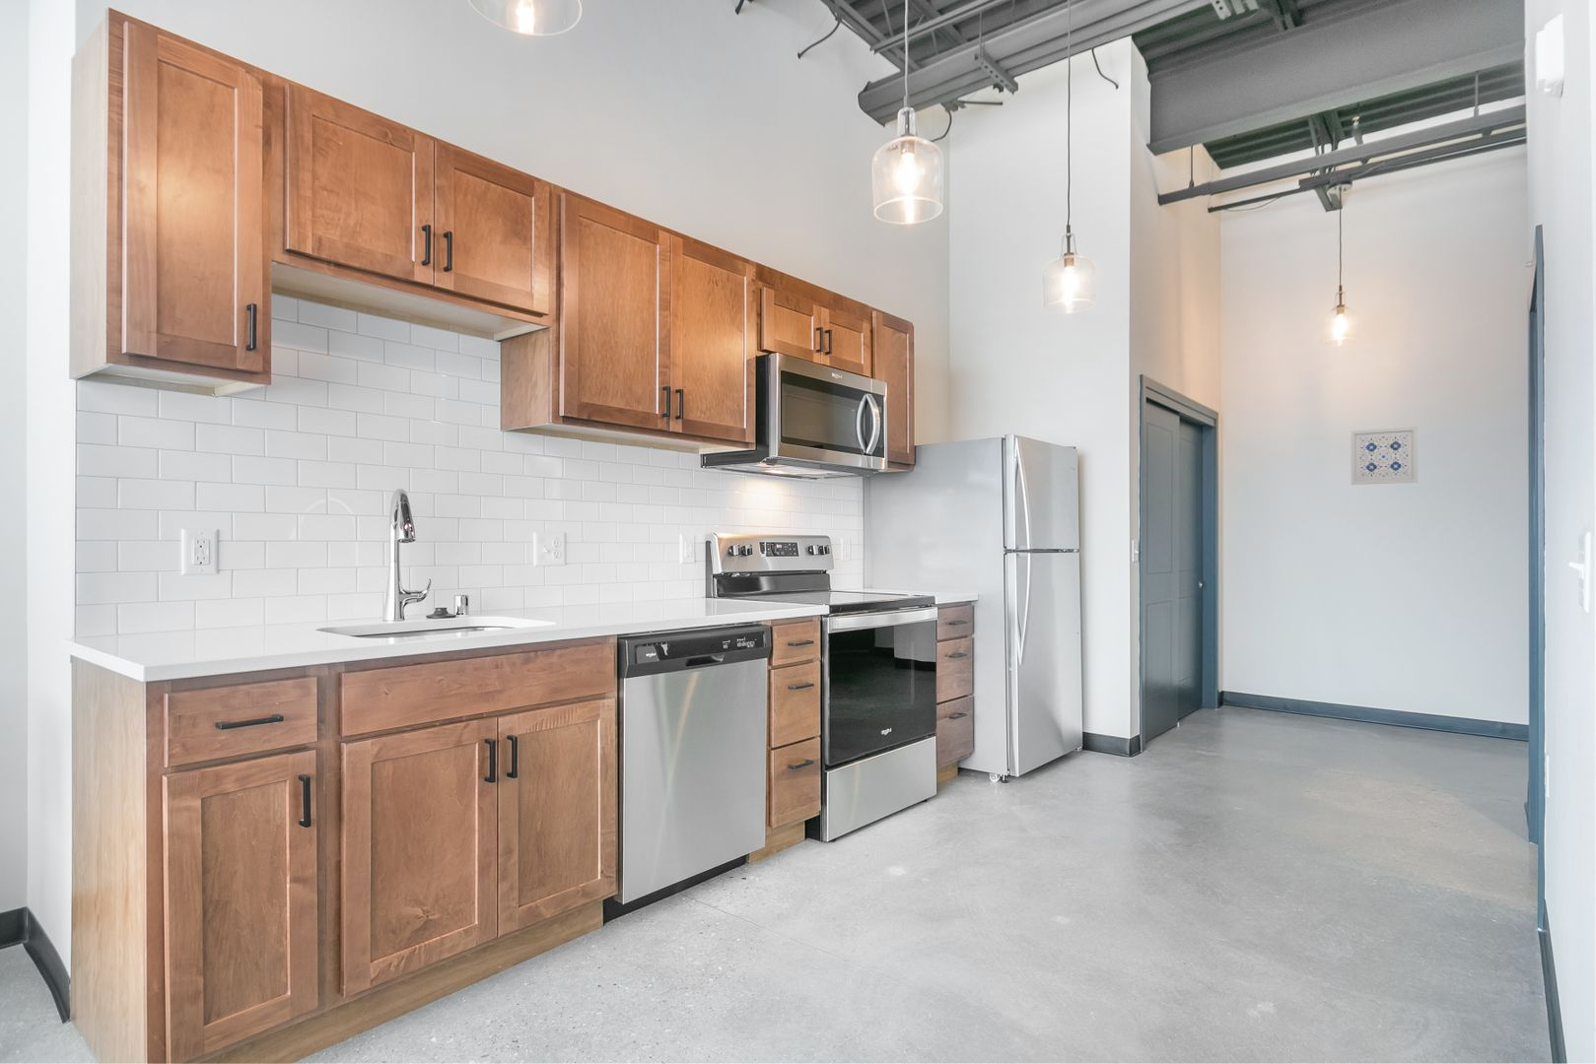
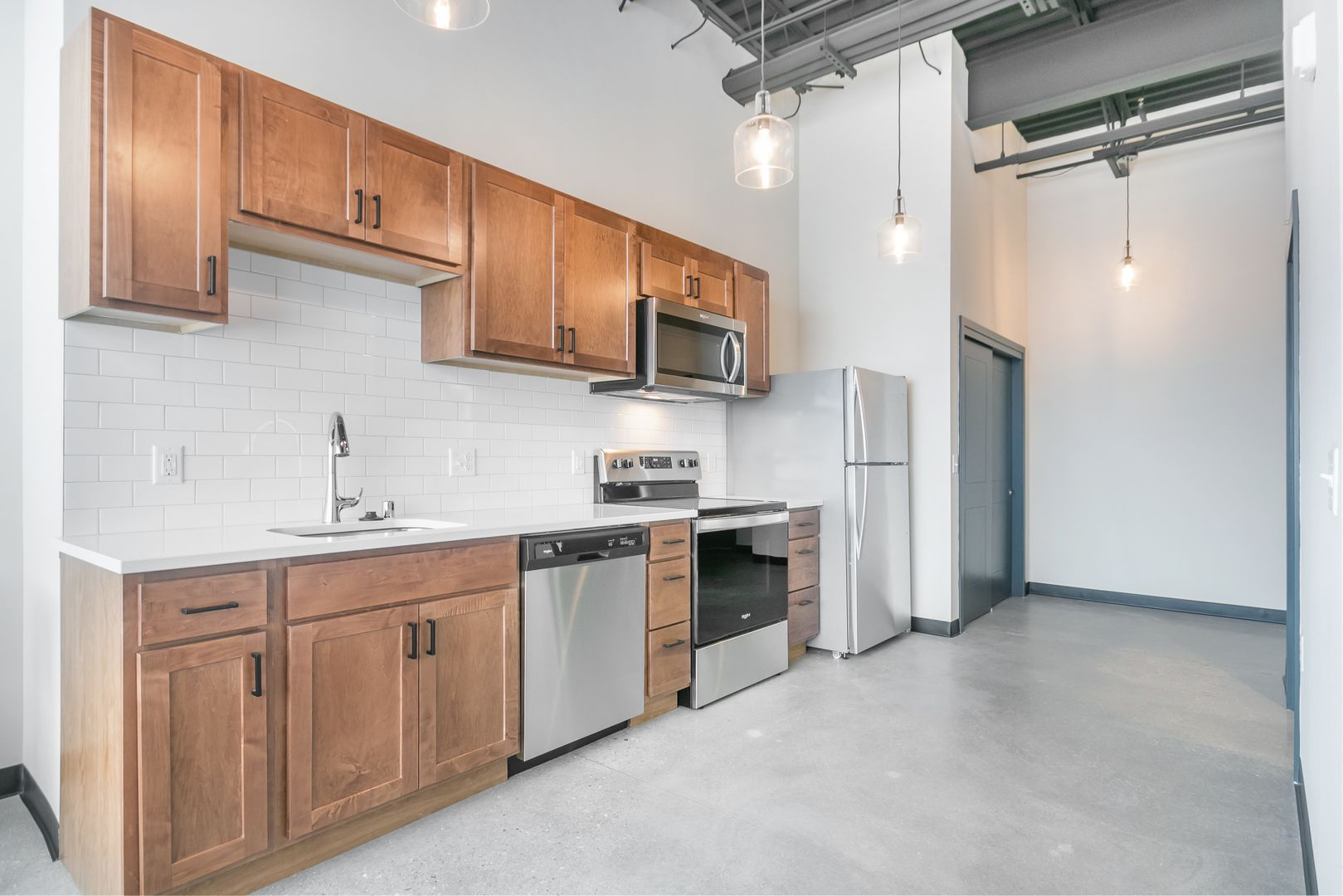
- wall art (1383, 456)
